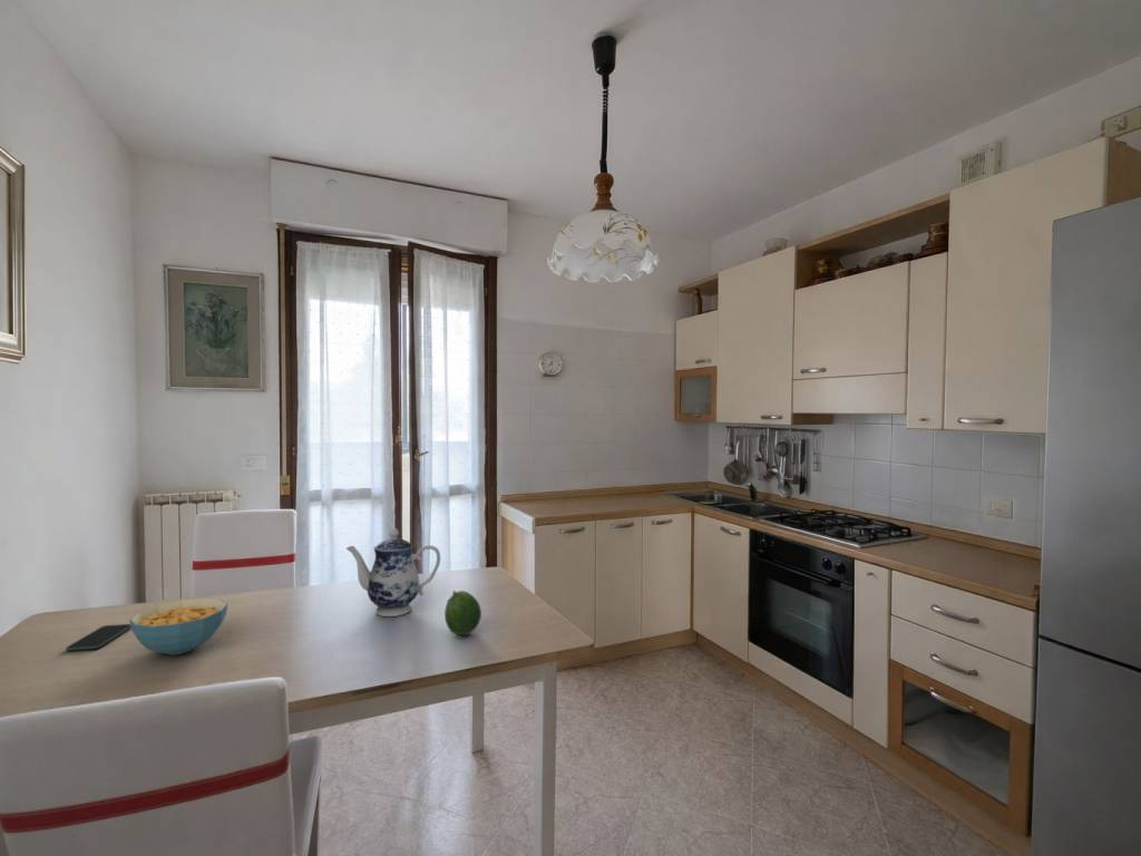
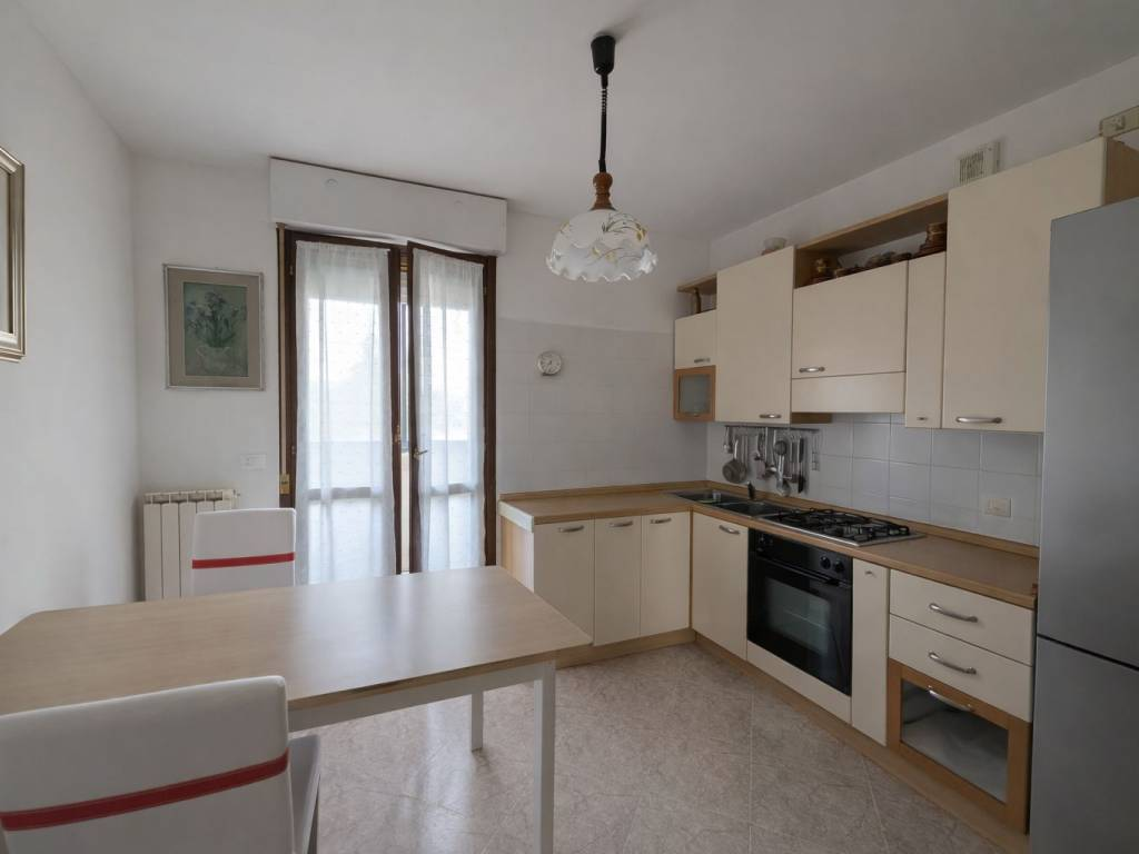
- teapot (393, 570)
- fruit (462, 612)
- smartphone (100, 636)
- cereal bowl (181, 630)
